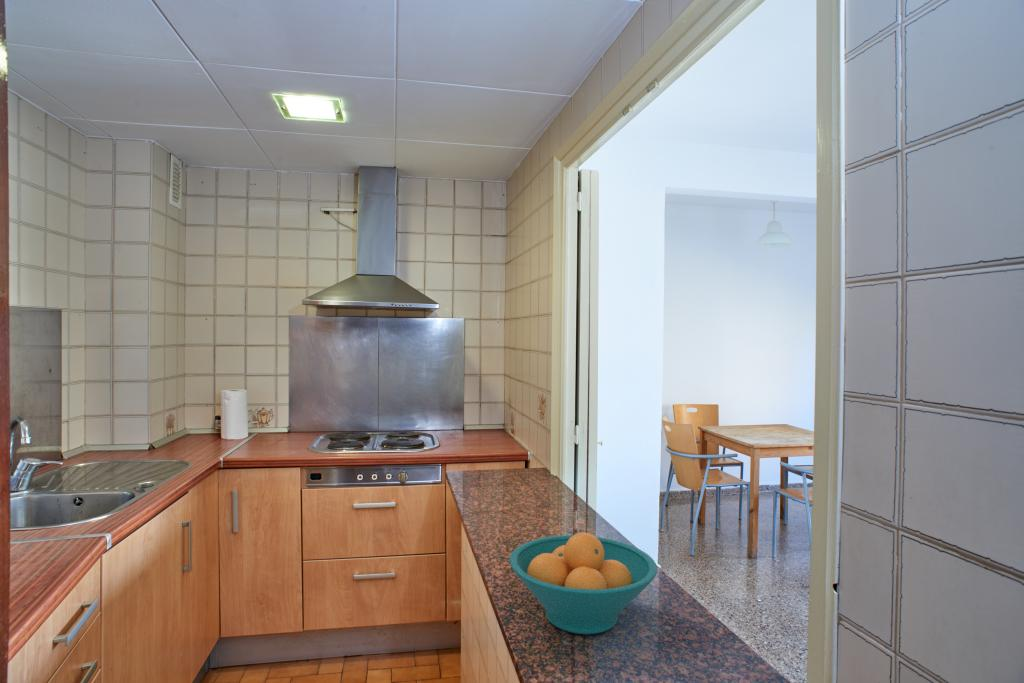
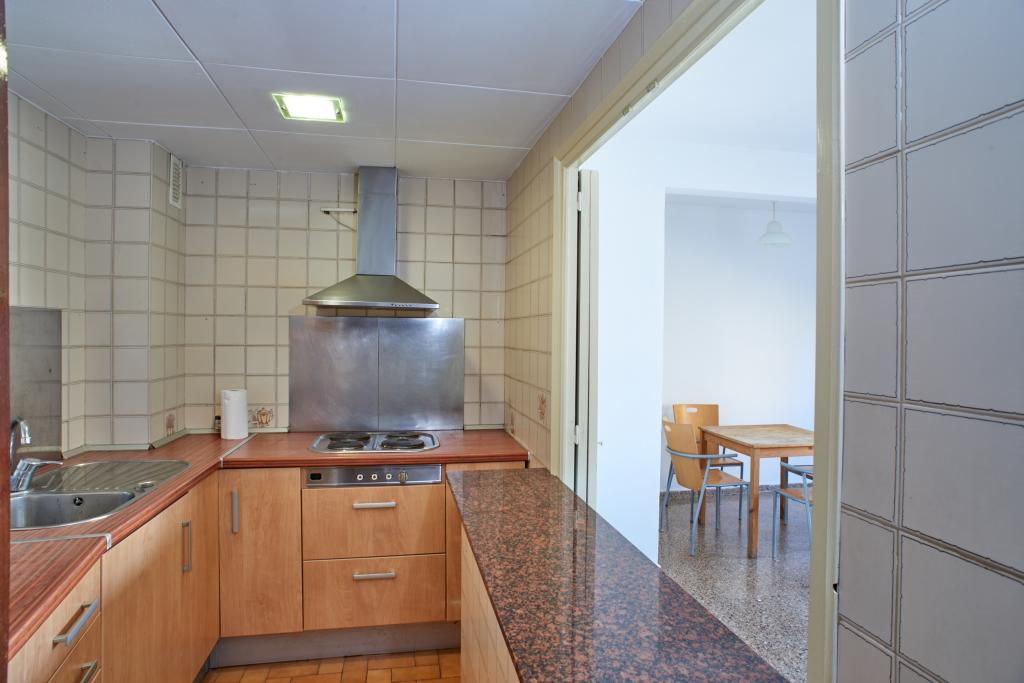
- fruit bowl (582, 575)
